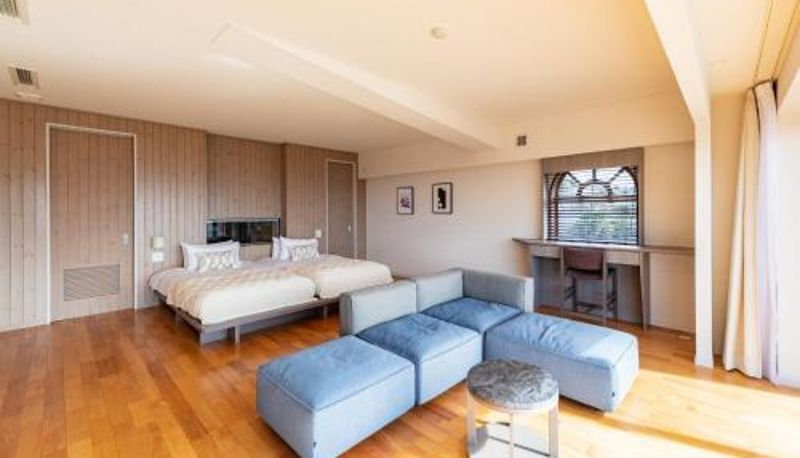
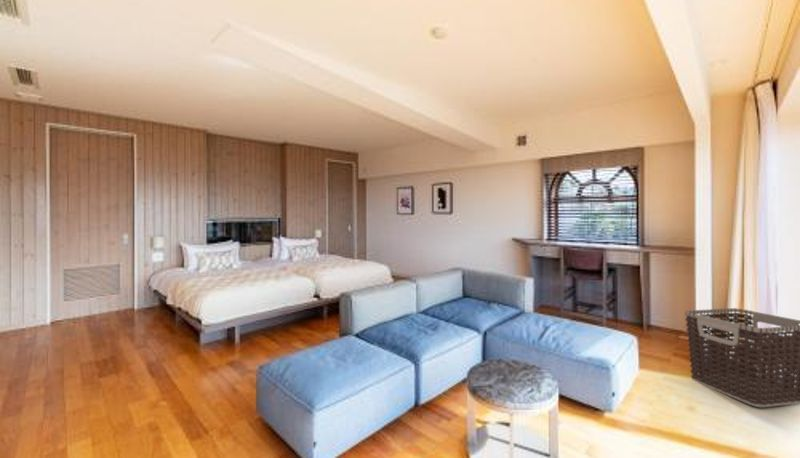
+ clothes hamper (746, 353)
